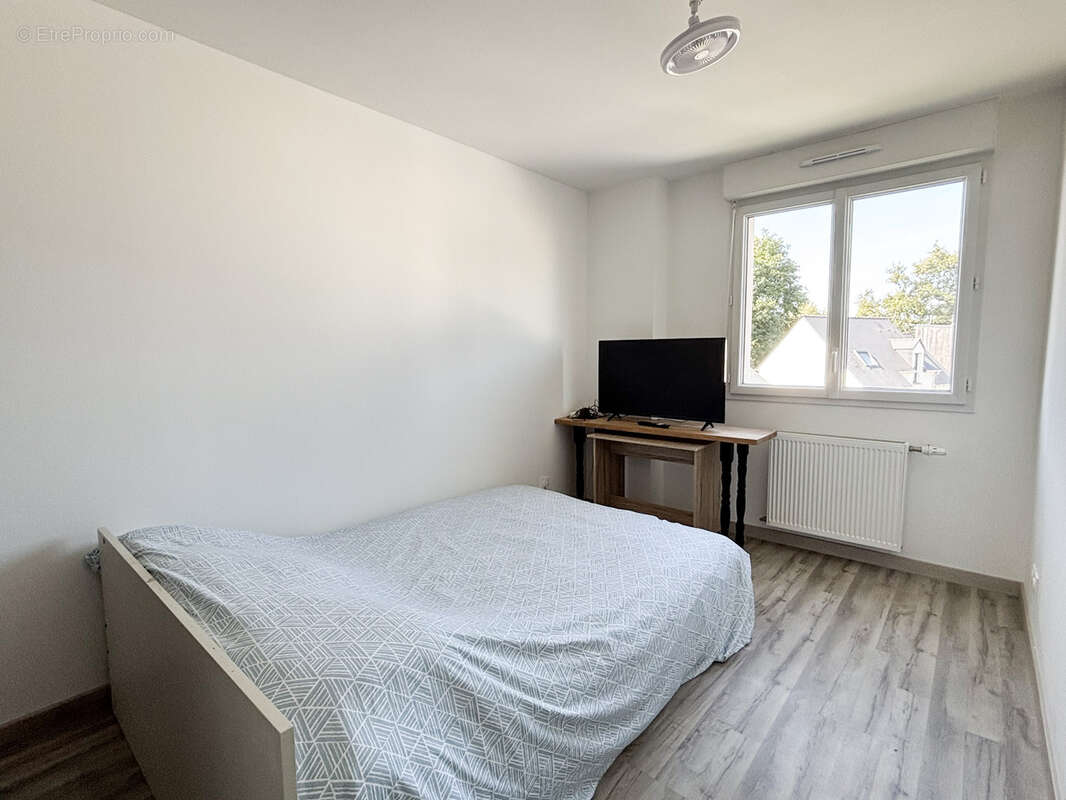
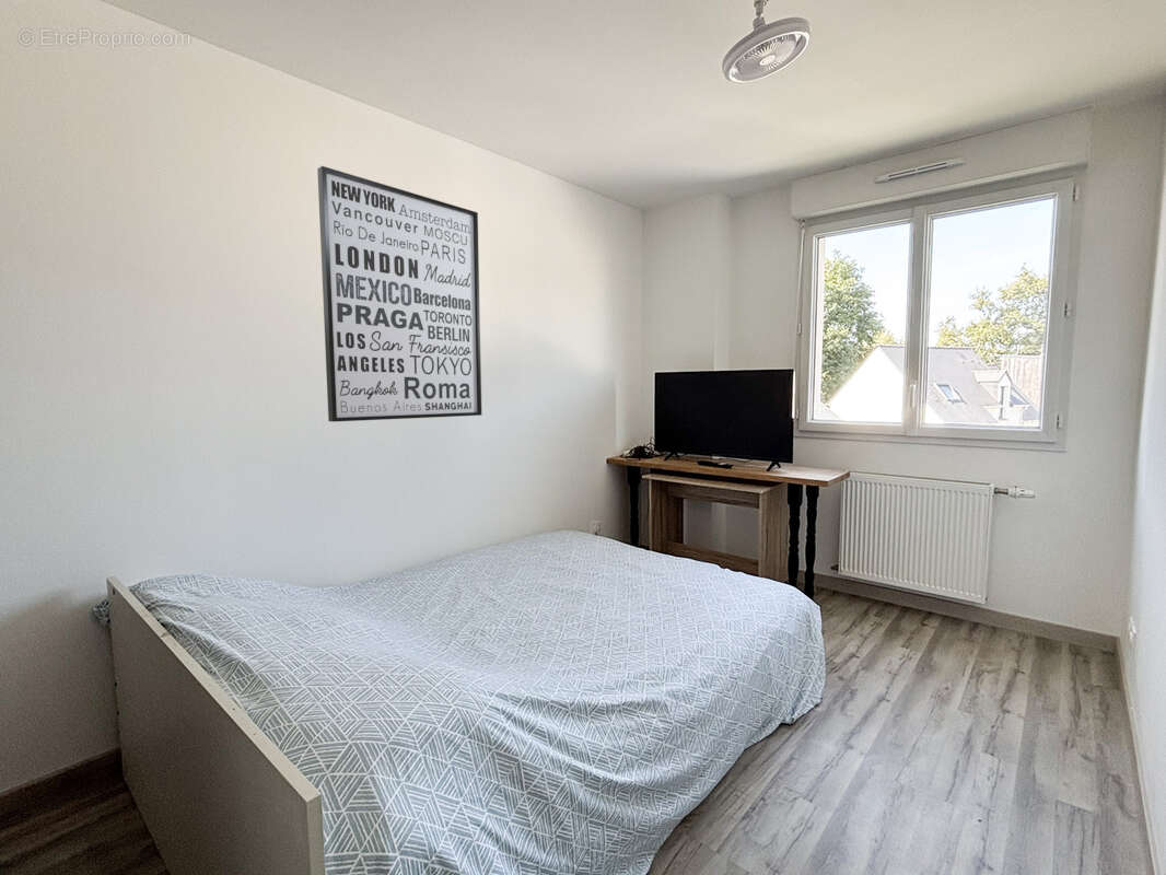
+ wall art (409, 307)
